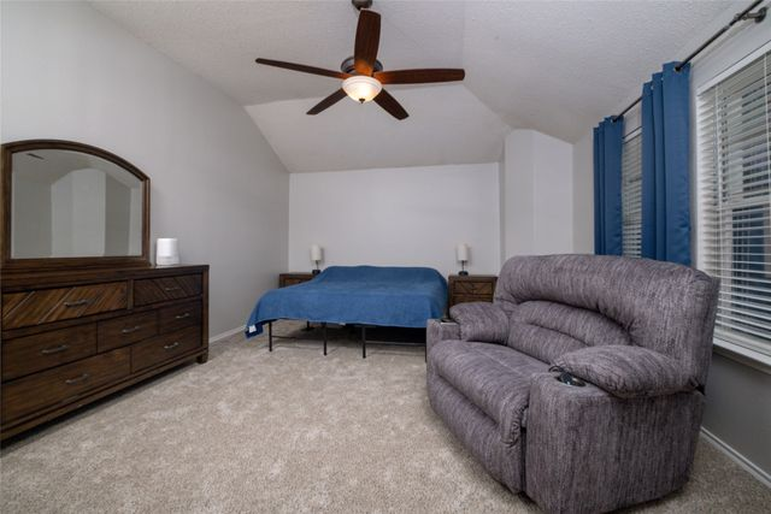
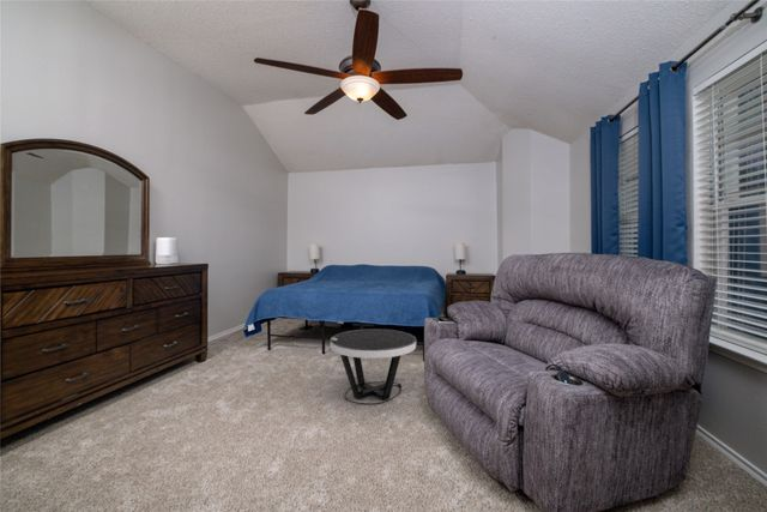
+ side table (373, 357)
